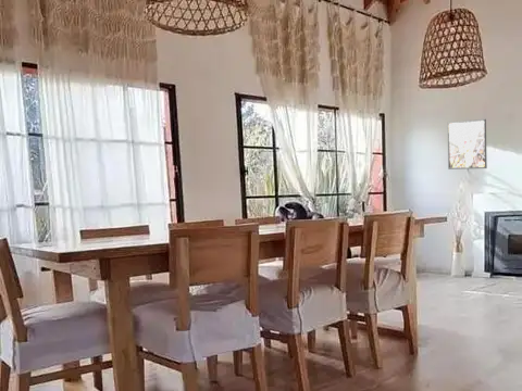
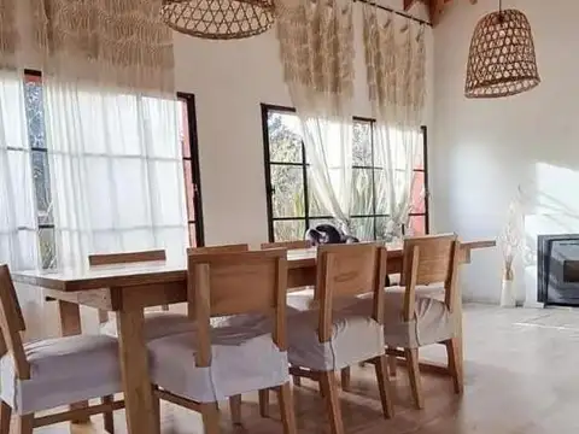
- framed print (467, 144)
